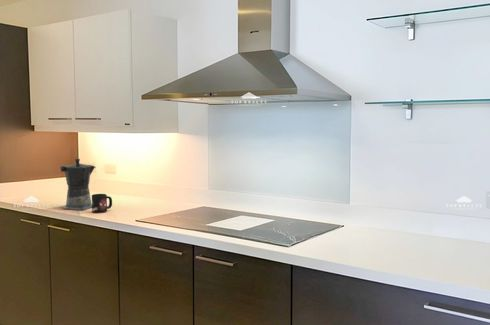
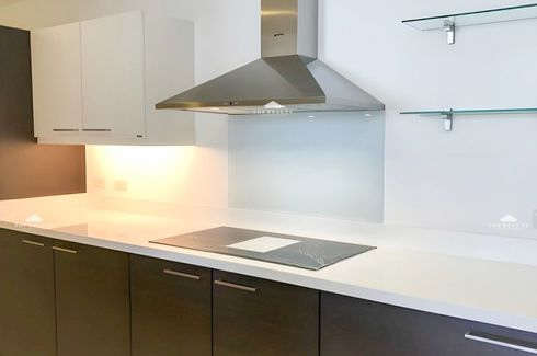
- mug (102, 202)
- coffee maker (77, 182)
